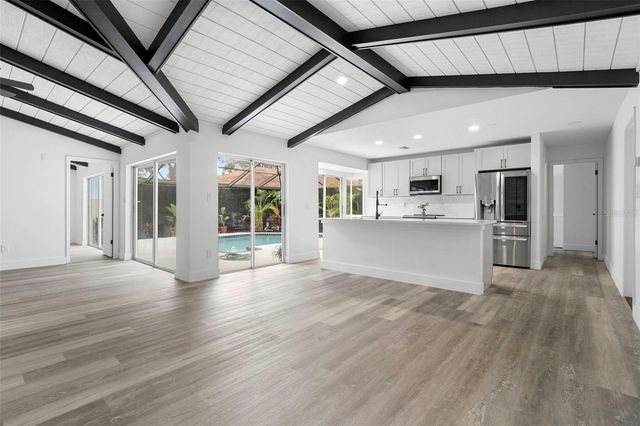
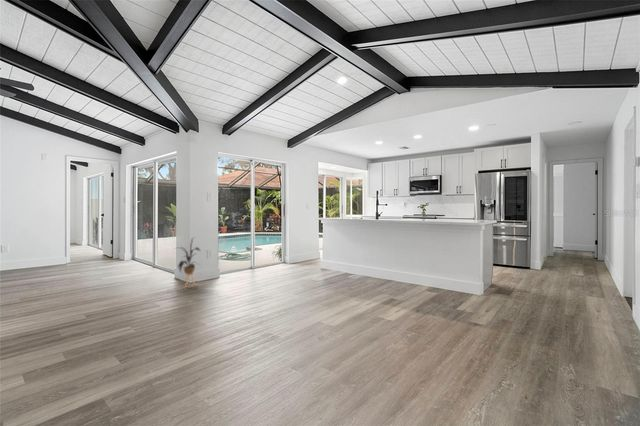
+ house plant (186, 261)
